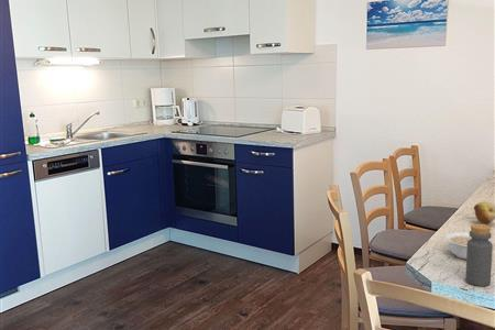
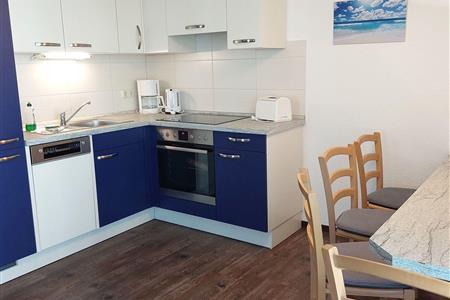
- legume (466, 244)
- bottle (479, 254)
- fruit (484, 212)
